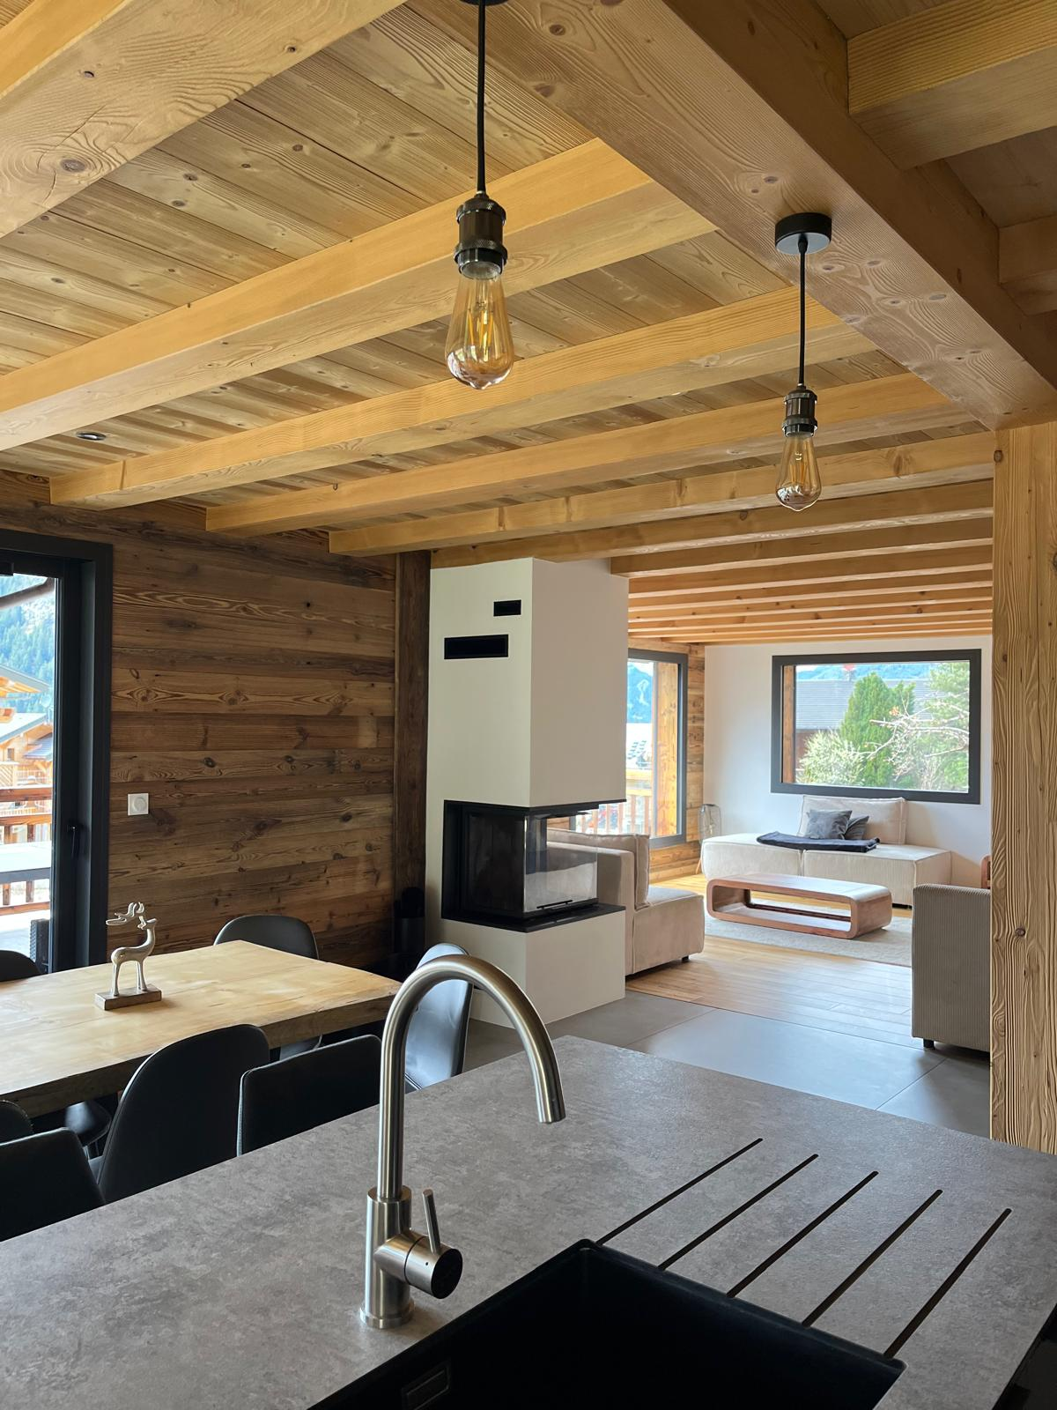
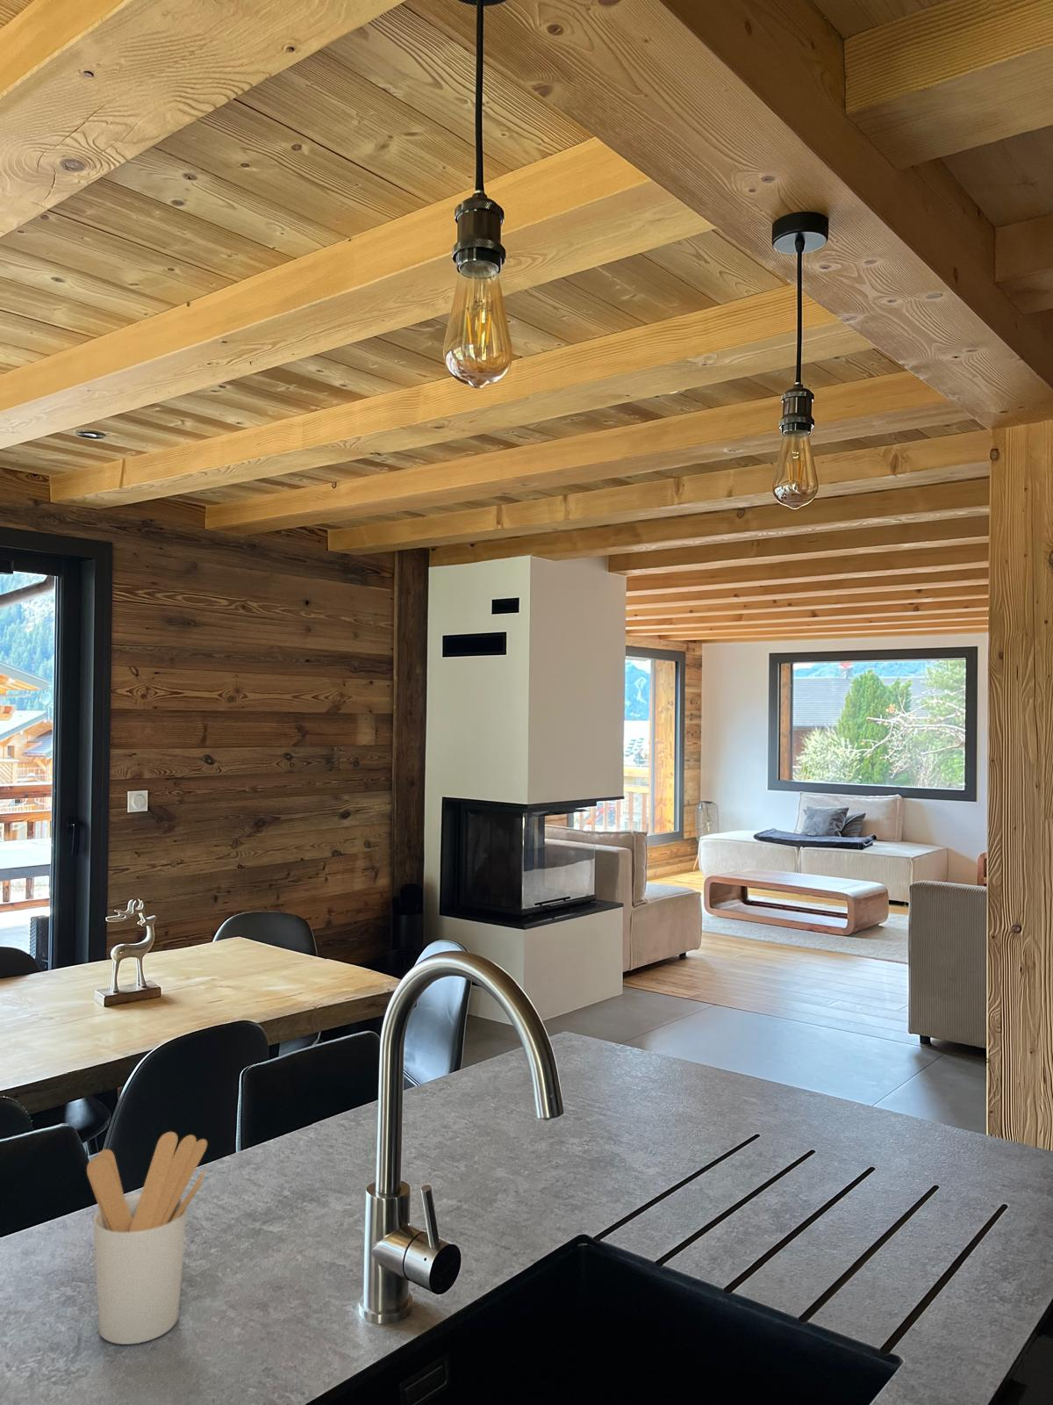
+ utensil holder (154, 1229)
